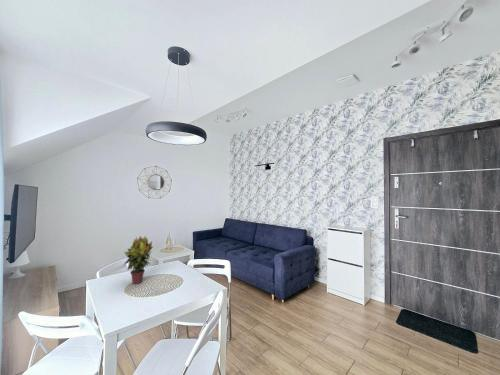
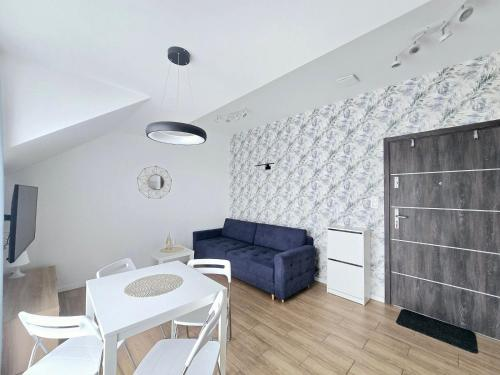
- potted plant (138, 259)
